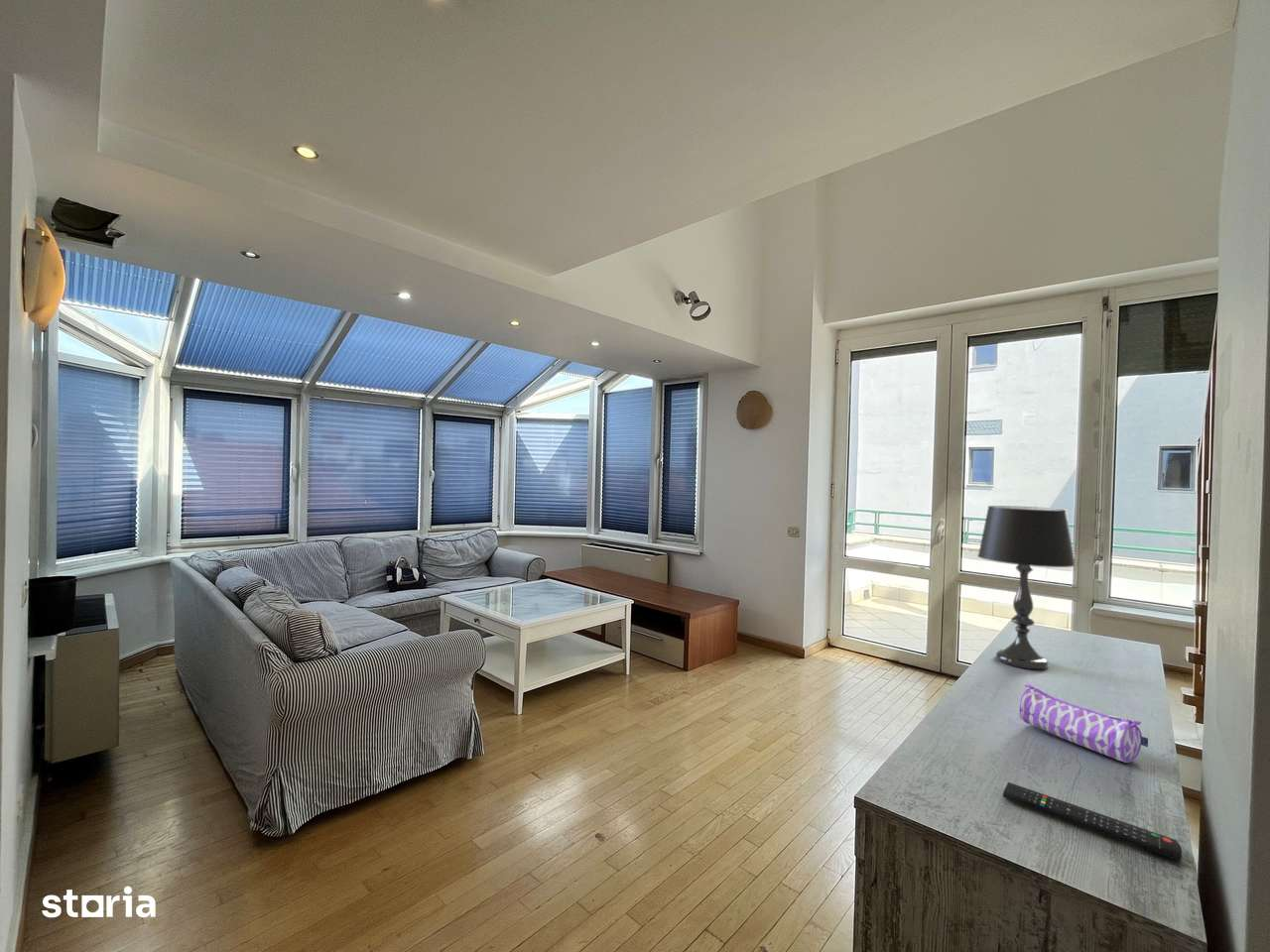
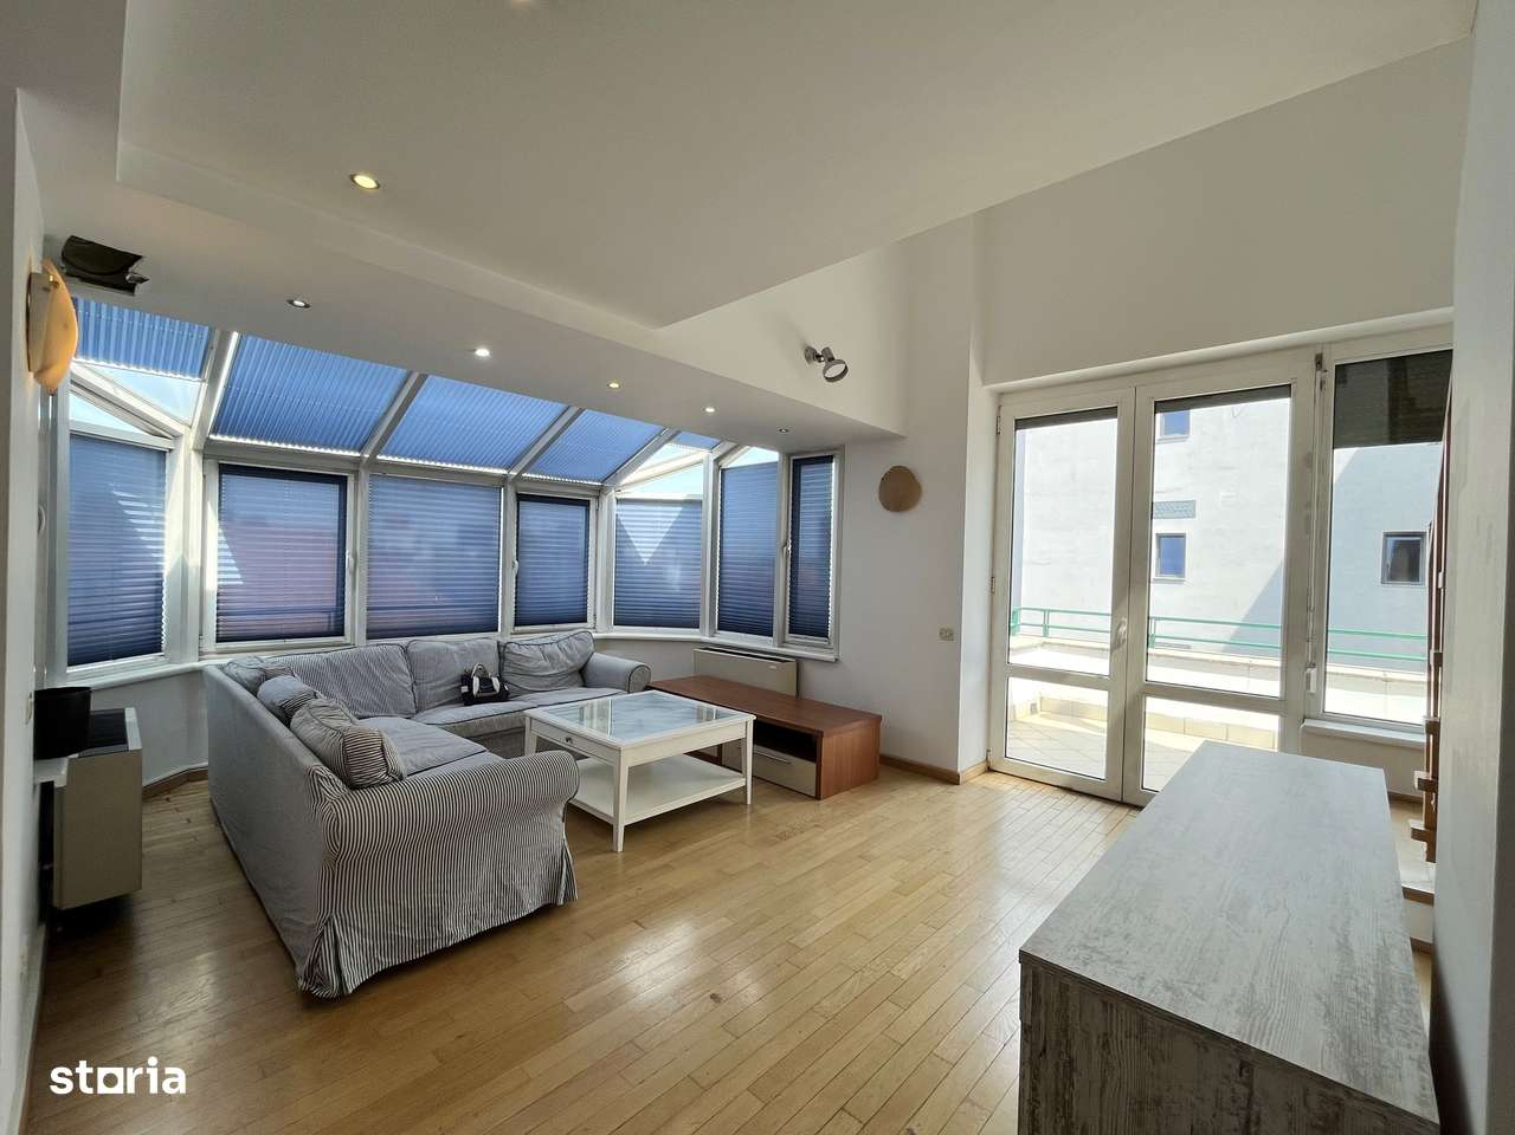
- pencil case (1078, 722)
- remote control (1085, 819)
- table lamp (1023, 585)
